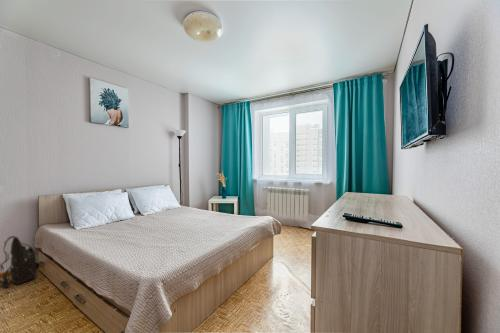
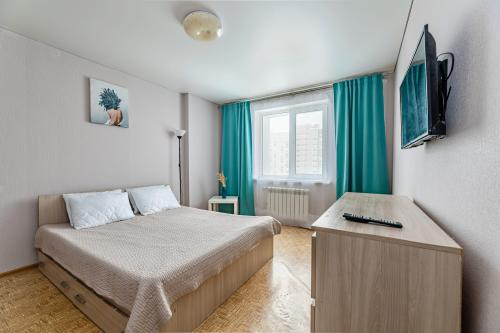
- shoulder bag (19, 259)
